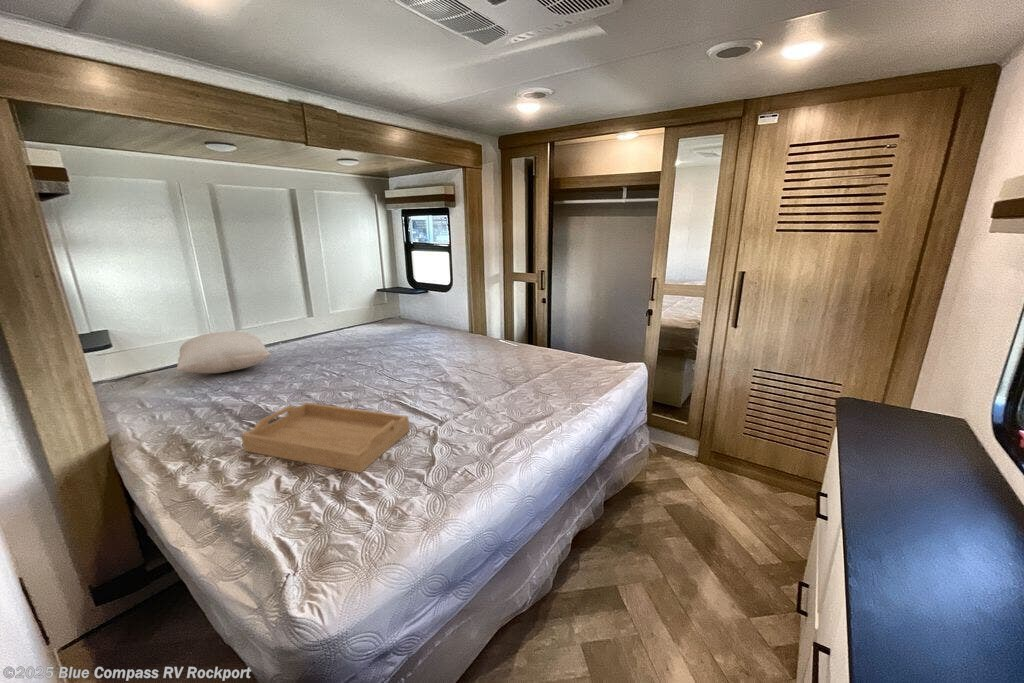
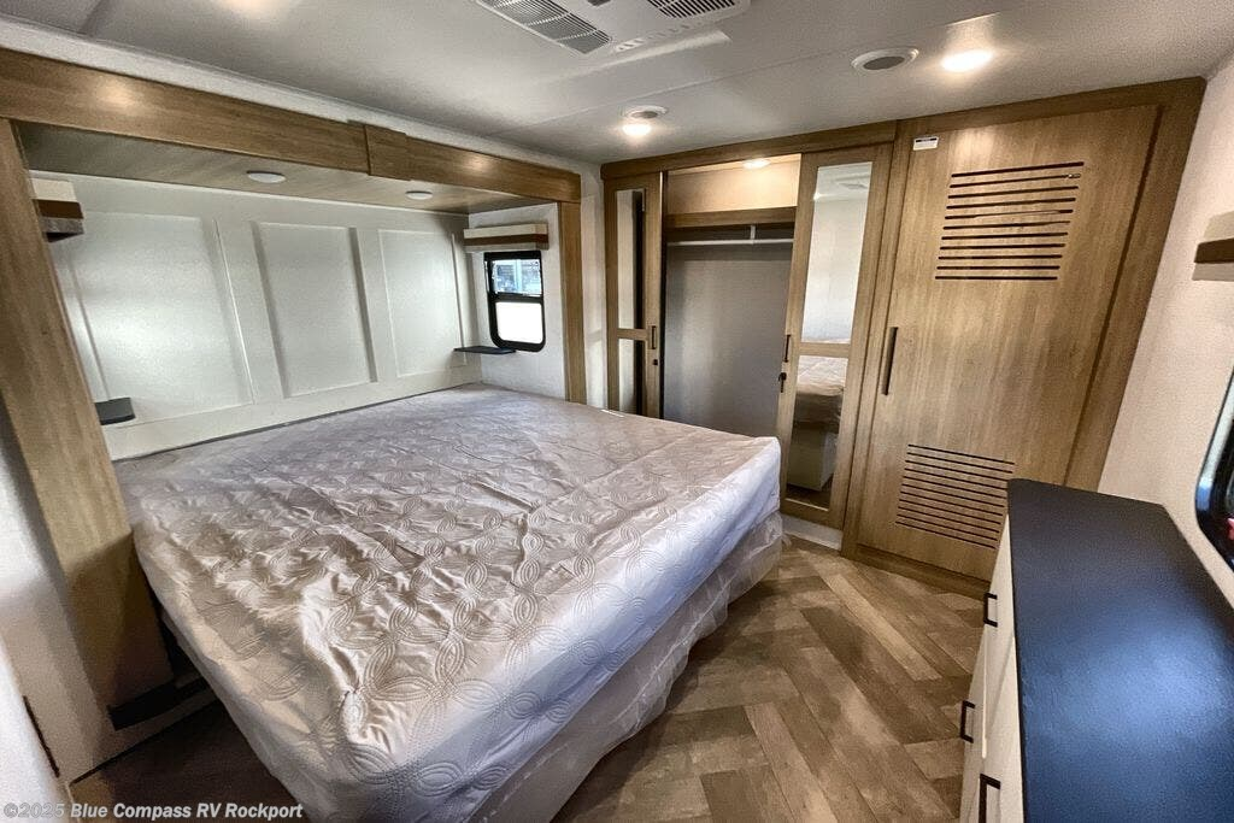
- pillow (223, 351)
- serving tray (329, 430)
